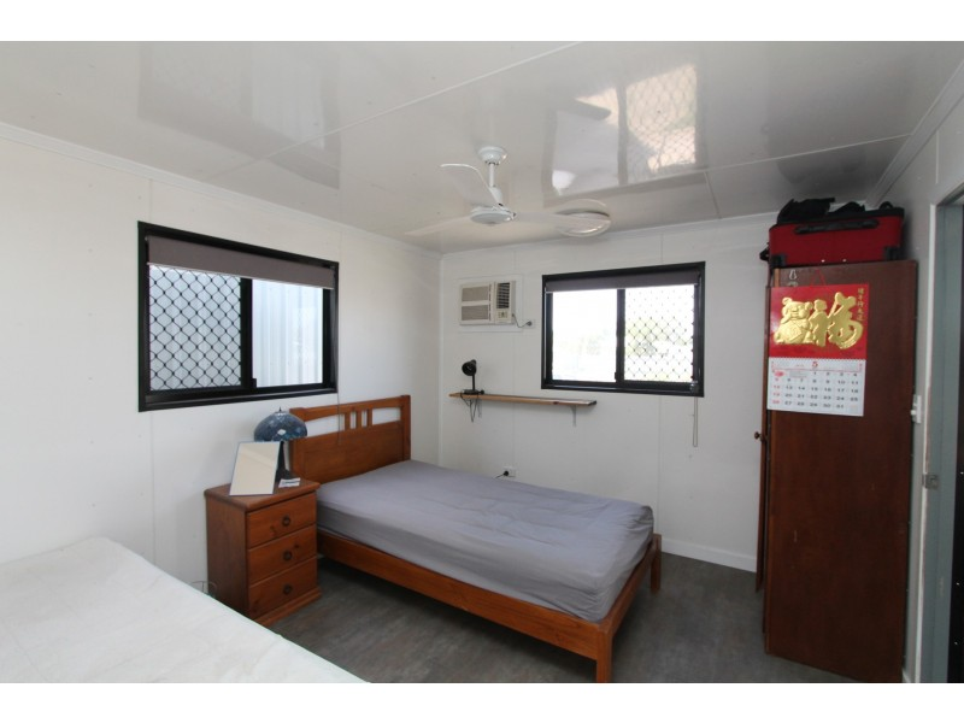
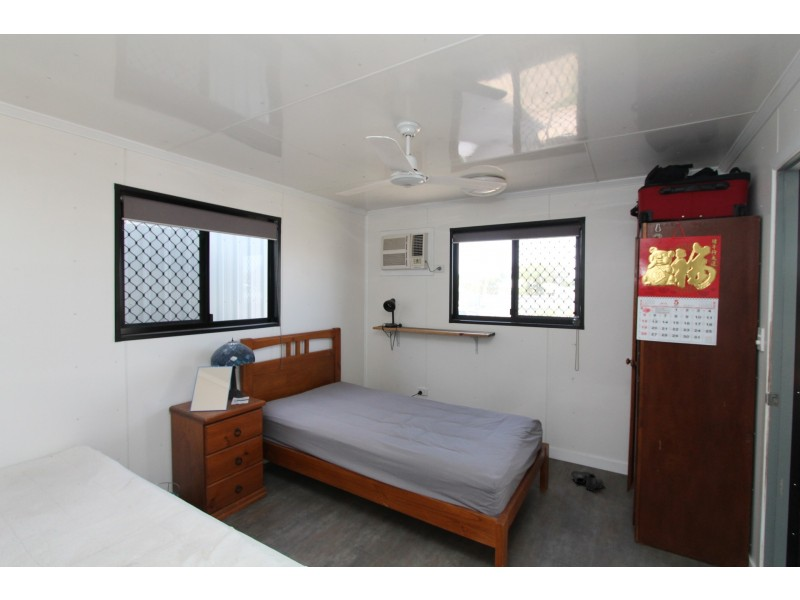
+ boots (585, 475)
